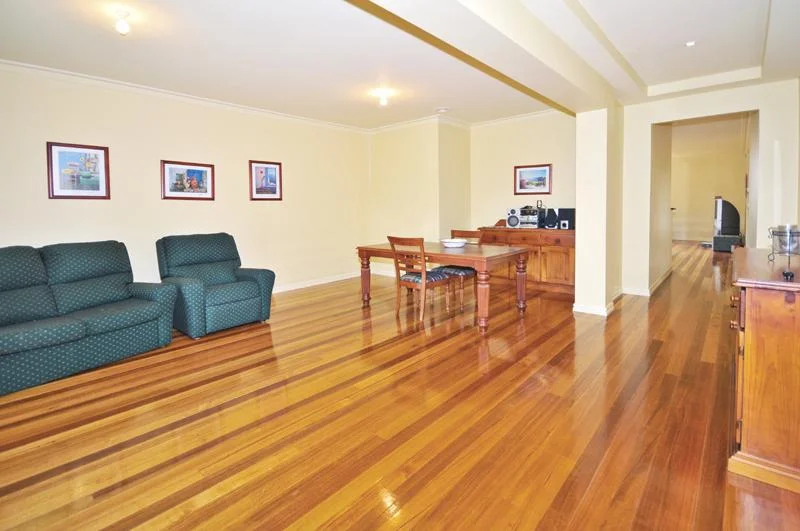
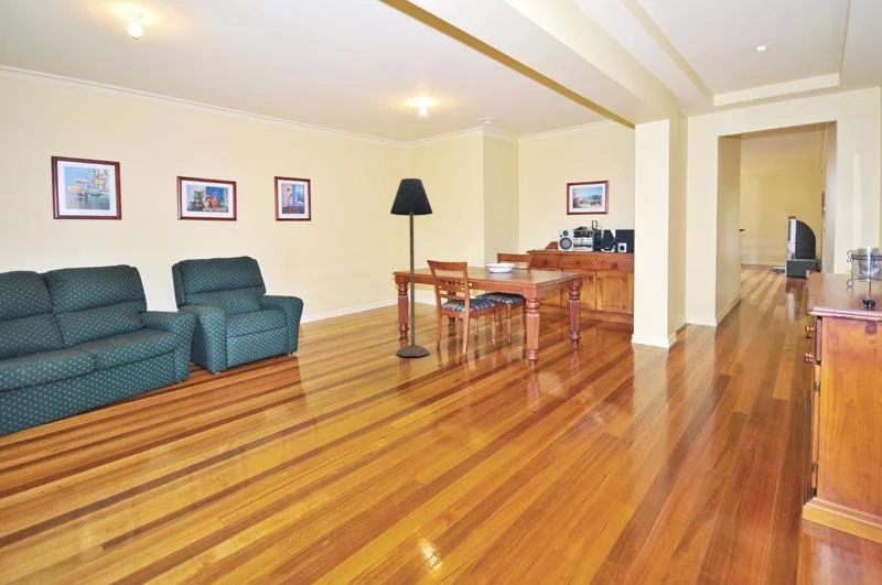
+ floor lamp (411, 267)
